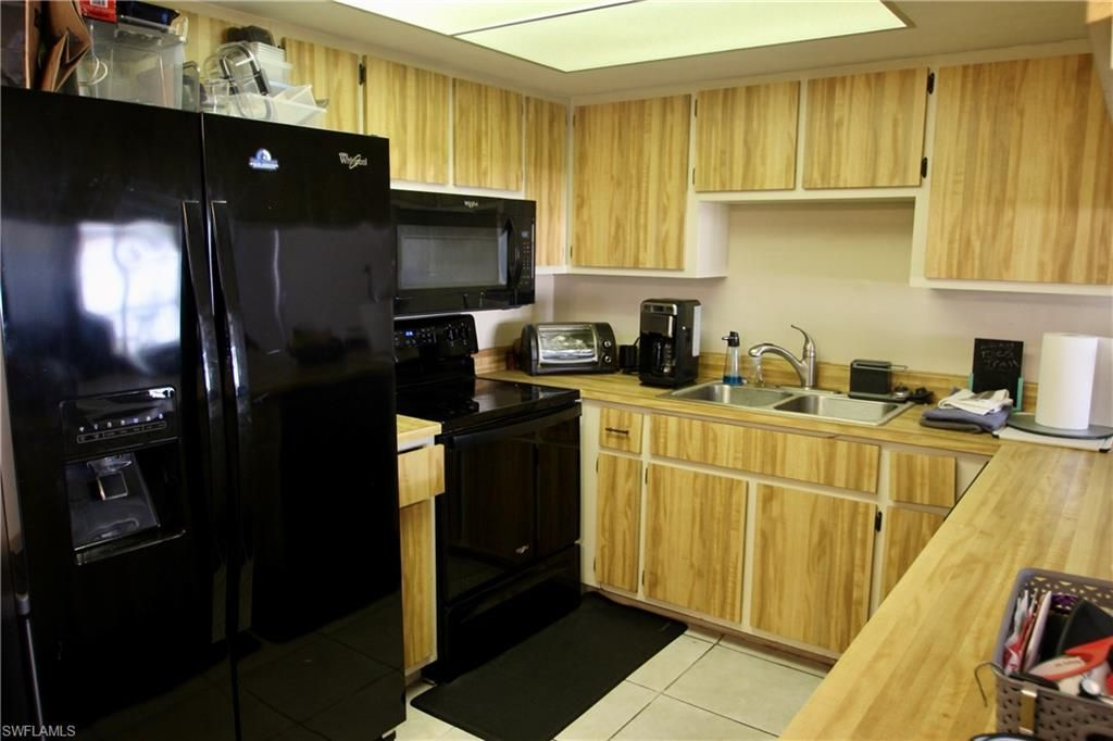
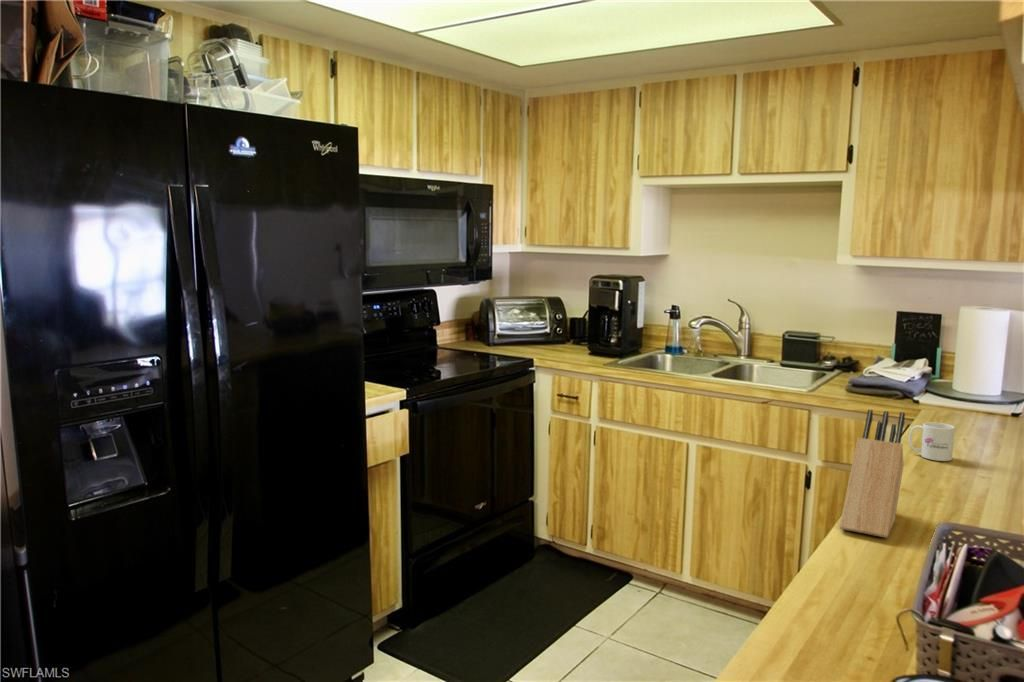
+ mug (930, 440)
+ knife block (875, 467)
